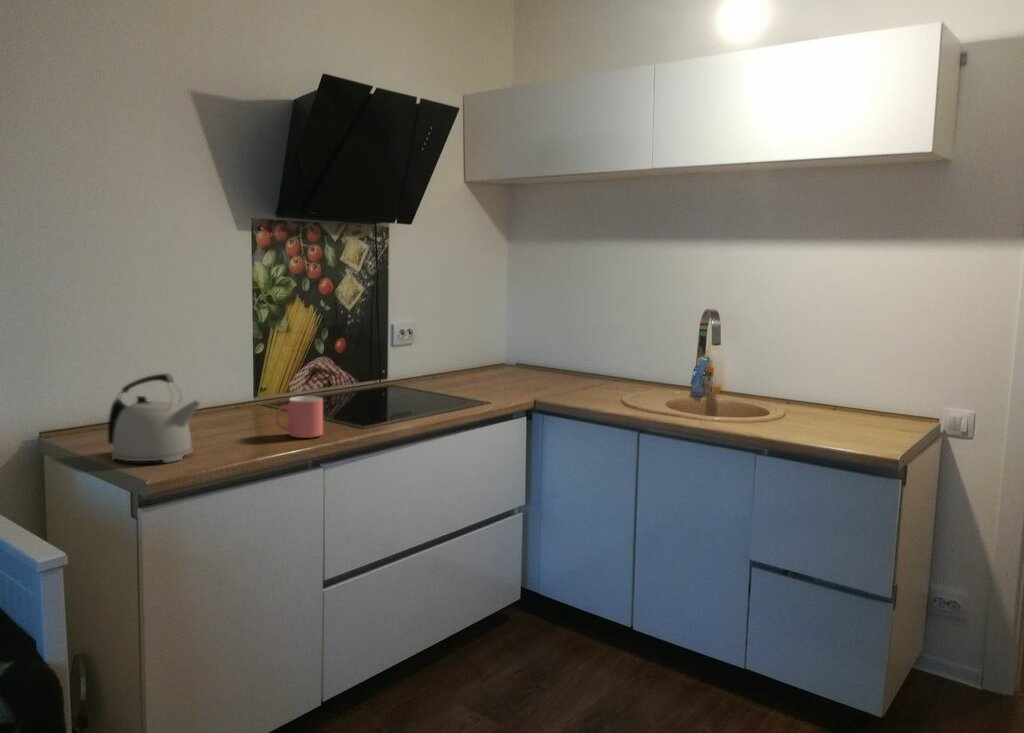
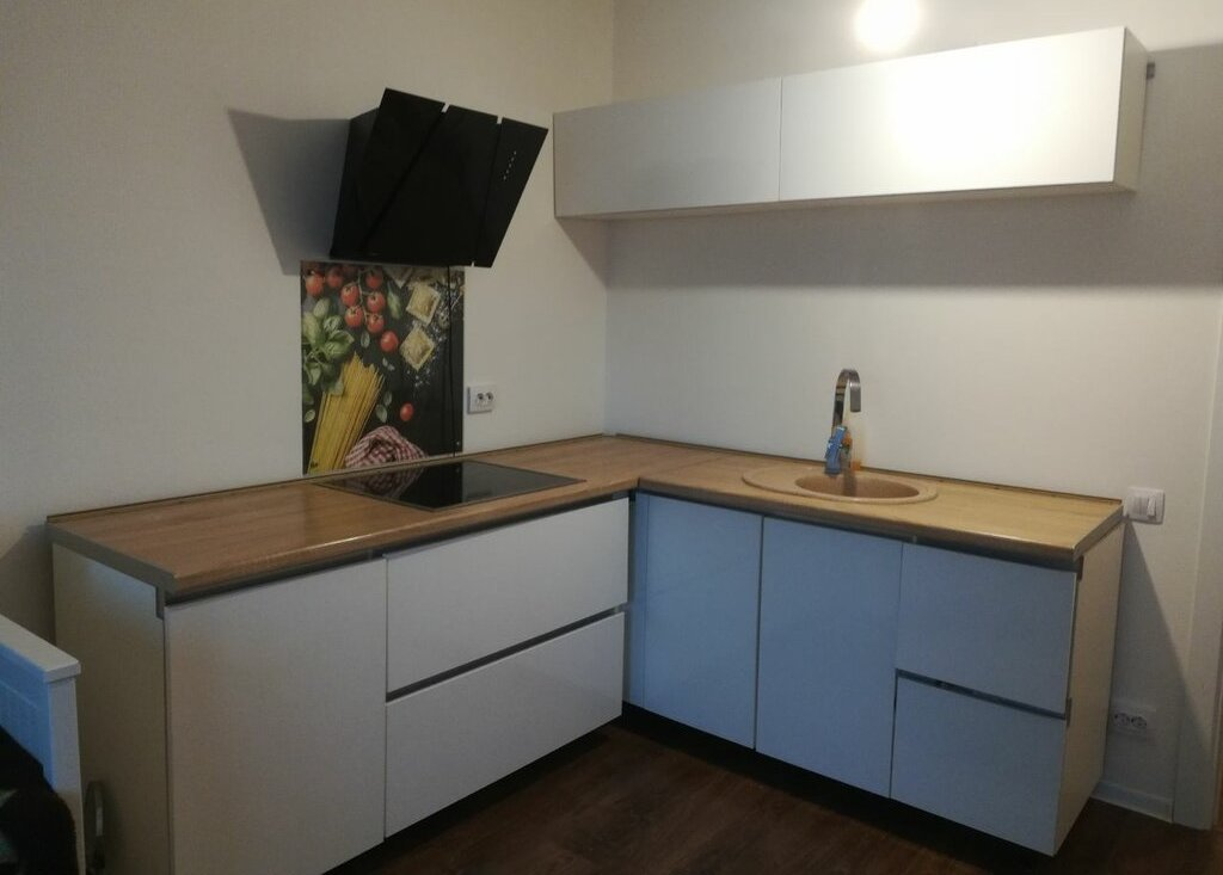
- kettle (154, 414)
- mug (299, 417)
